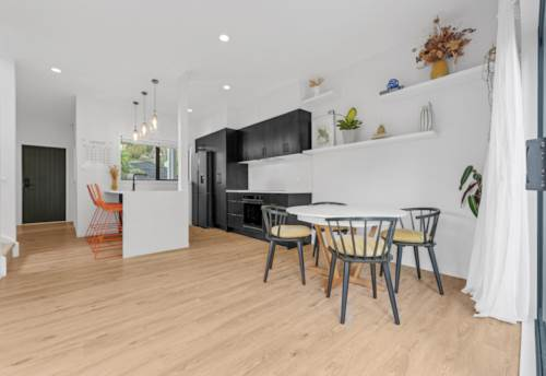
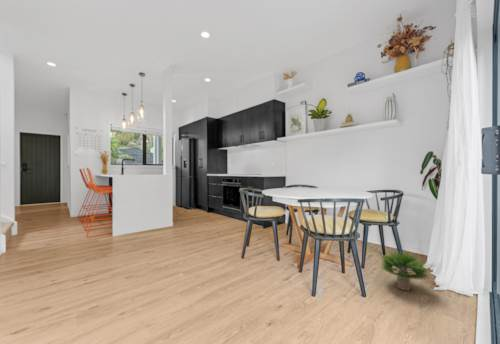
+ potted plant (403, 269)
